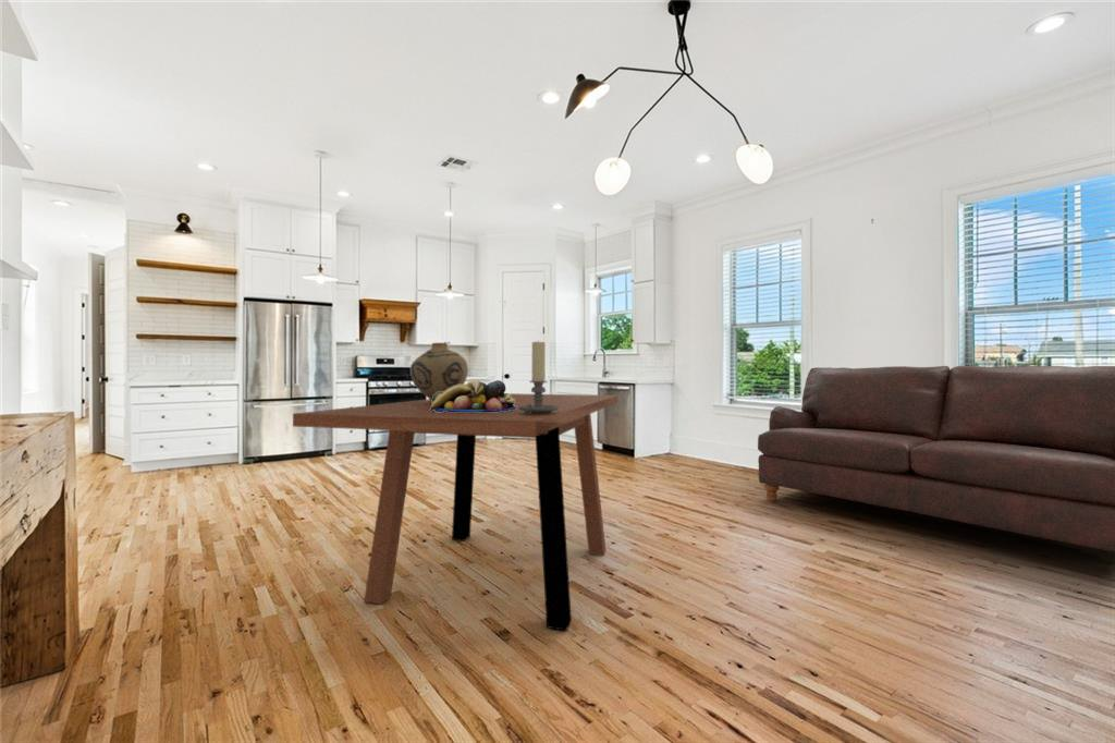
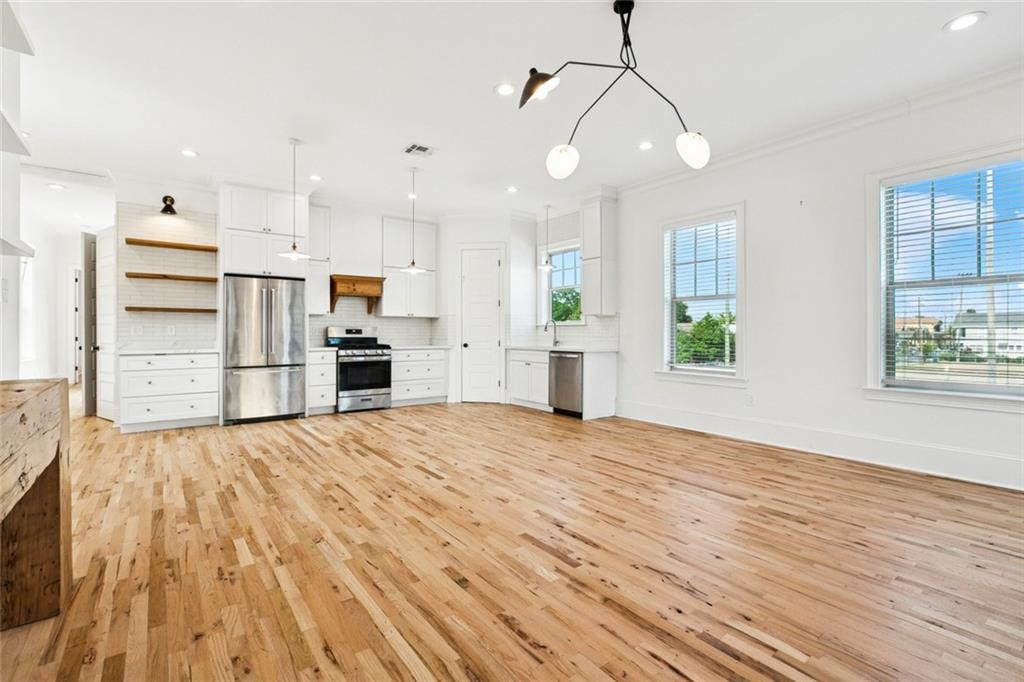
- candle holder (536, 376)
- sofa (940, 442)
- dining table (473, 484)
- vase (439, 372)
- fruit bowl (474, 393)
